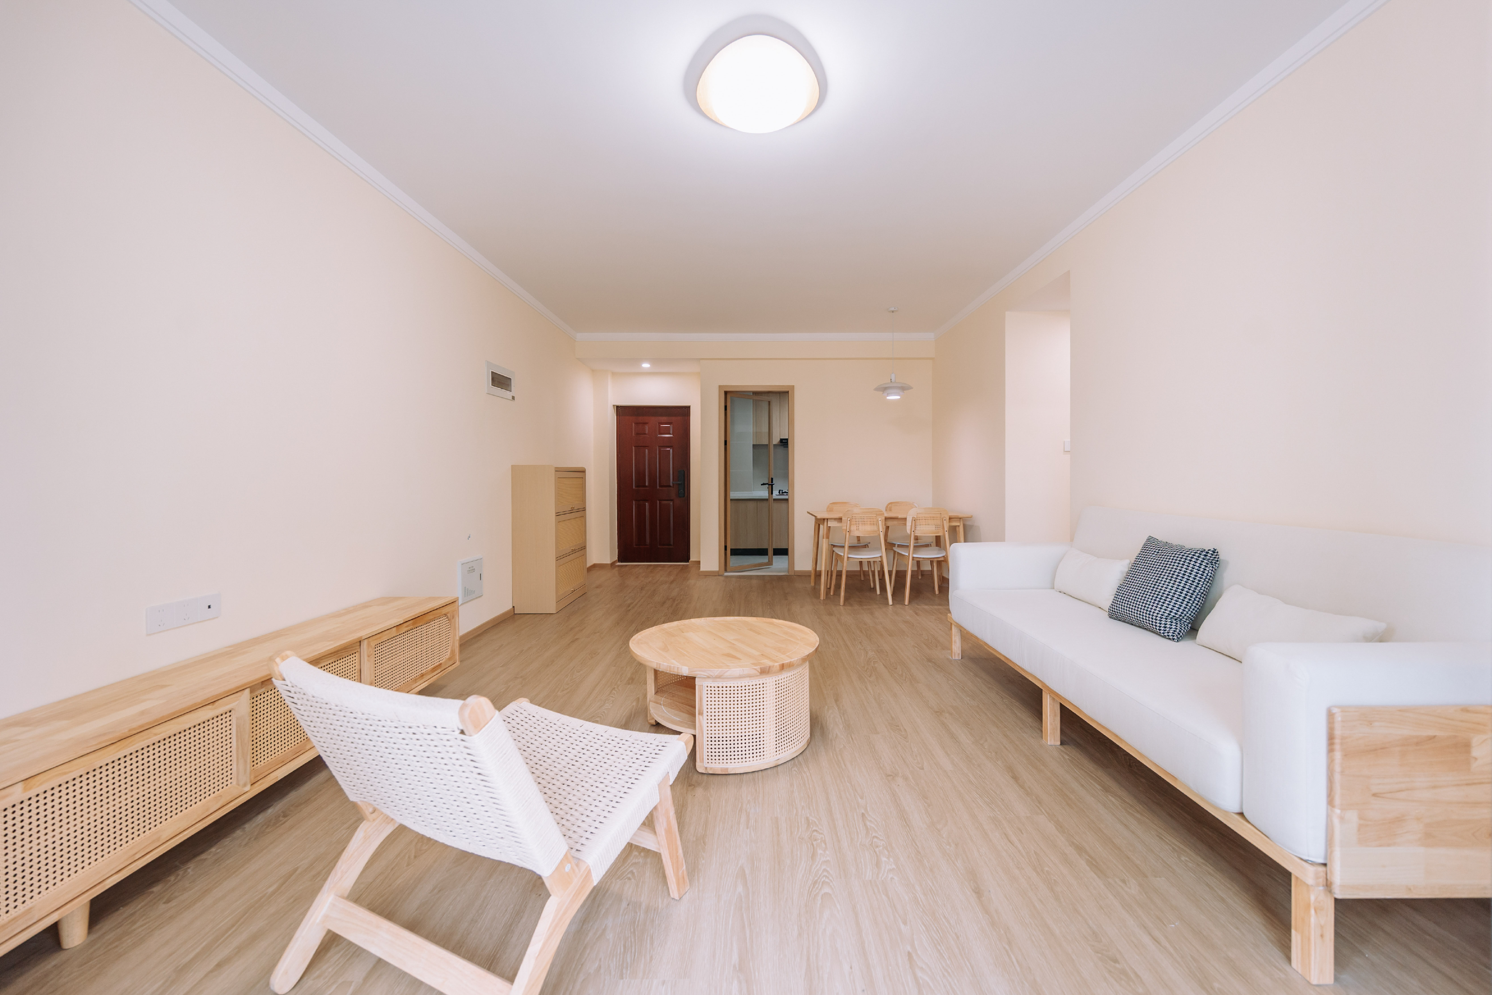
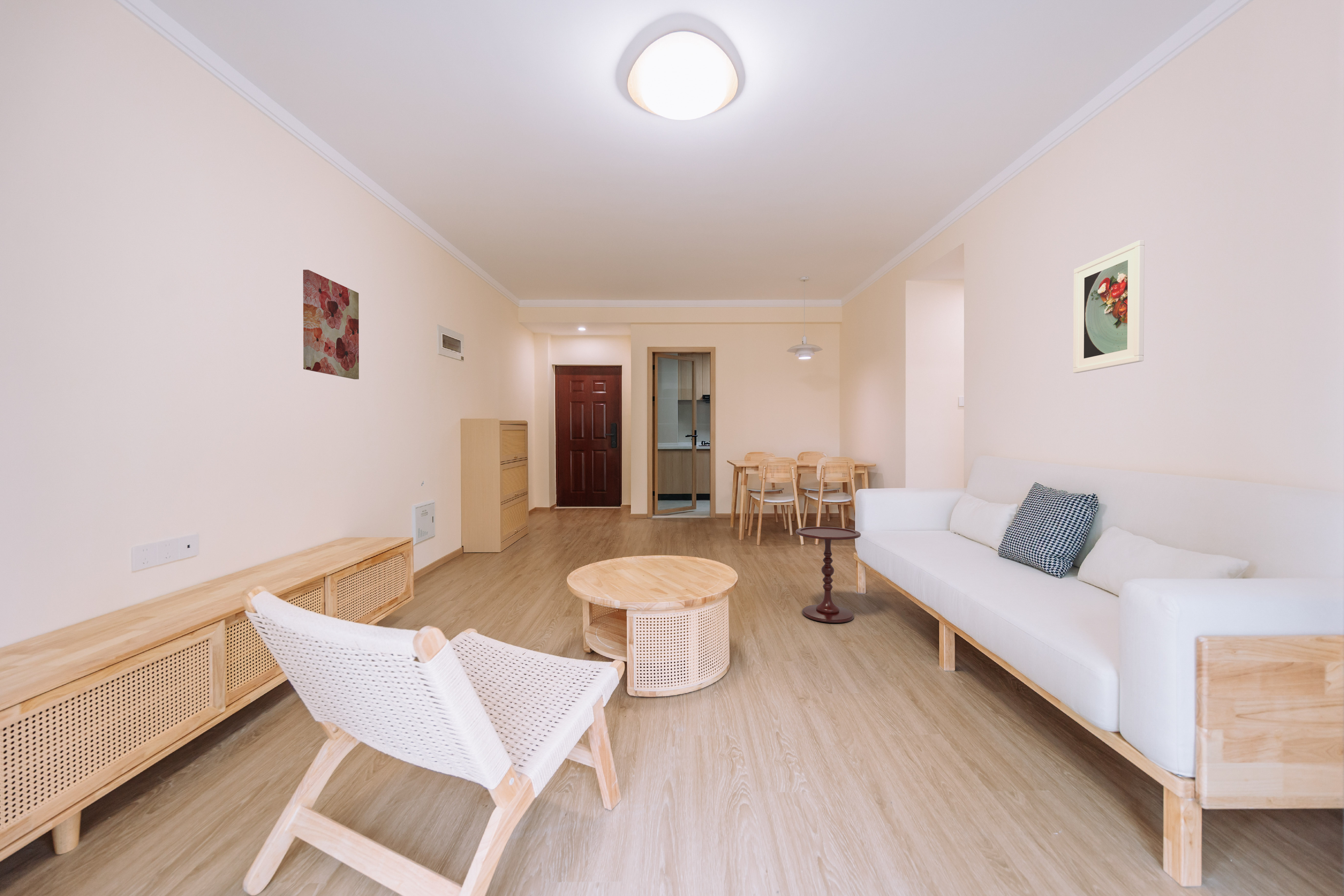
+ side table (827, 573)
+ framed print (1106, 312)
+ wall art (333, 328)
